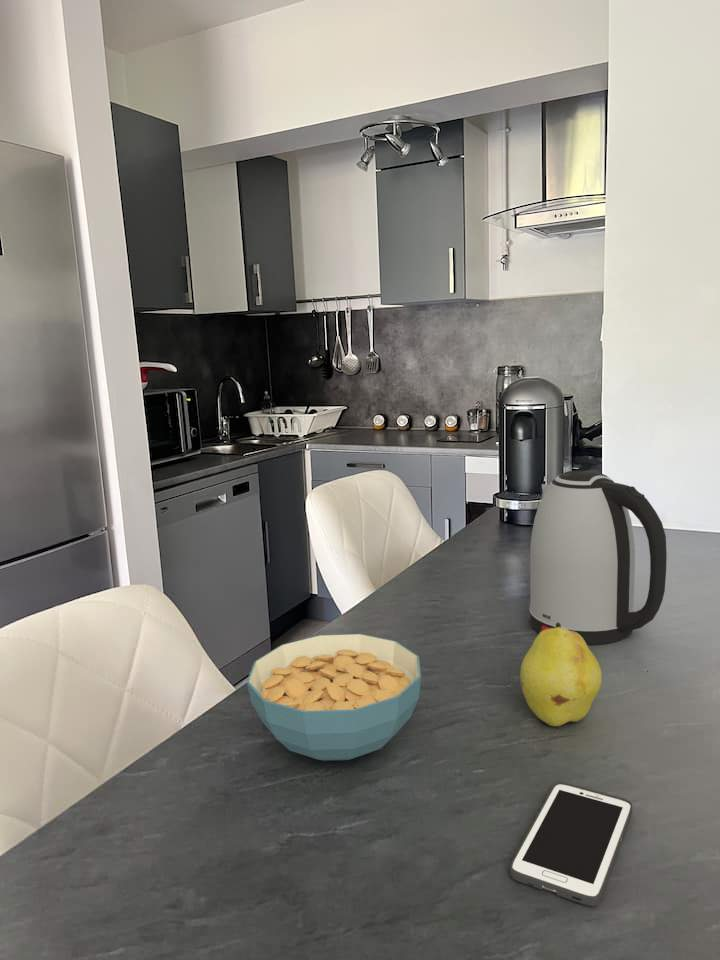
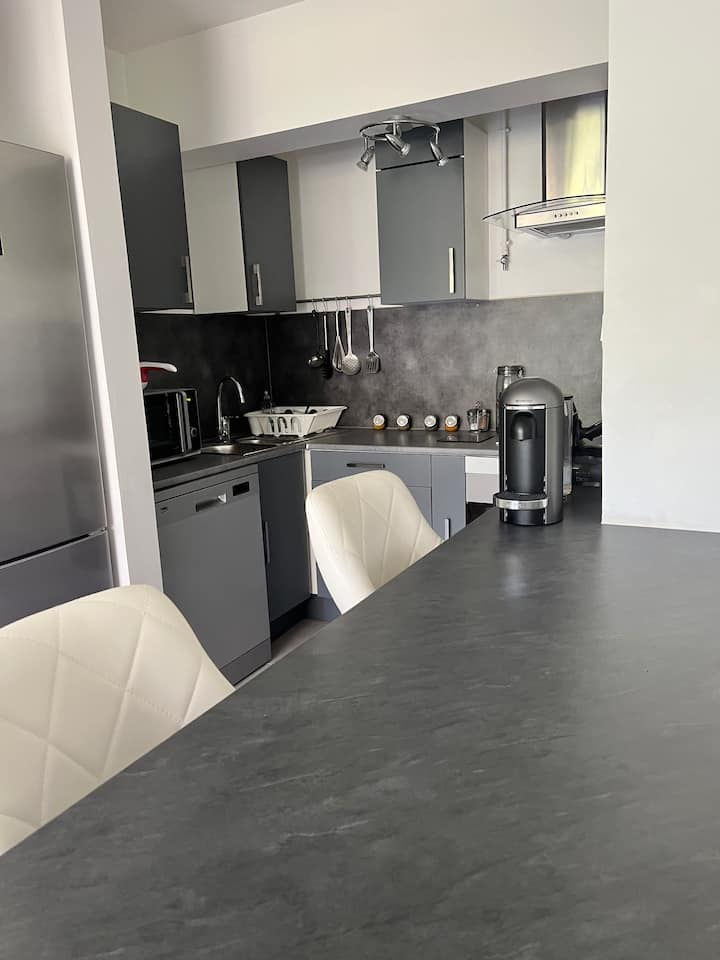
- cell phone (574, 837)
- kettle (597, 553)
- cereal bowl (337, 707)
- fruit (559, 673)
